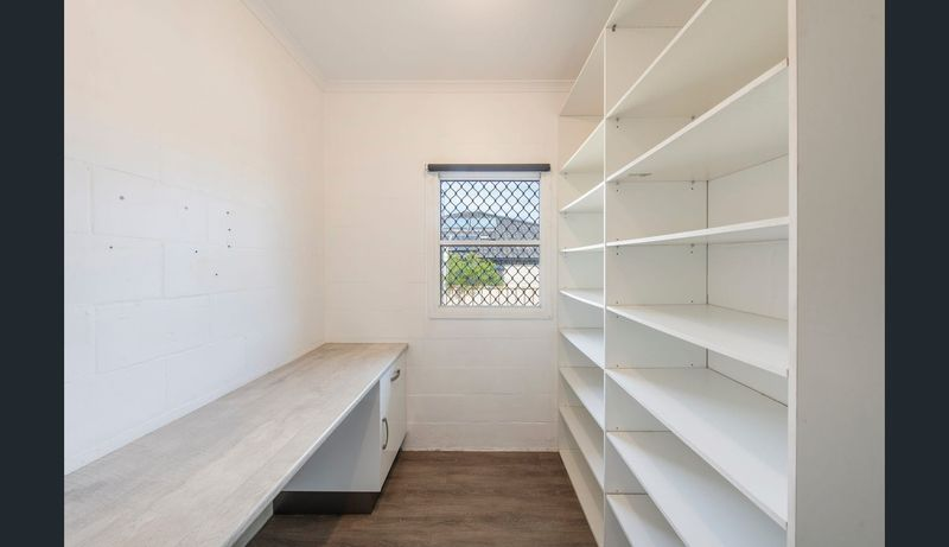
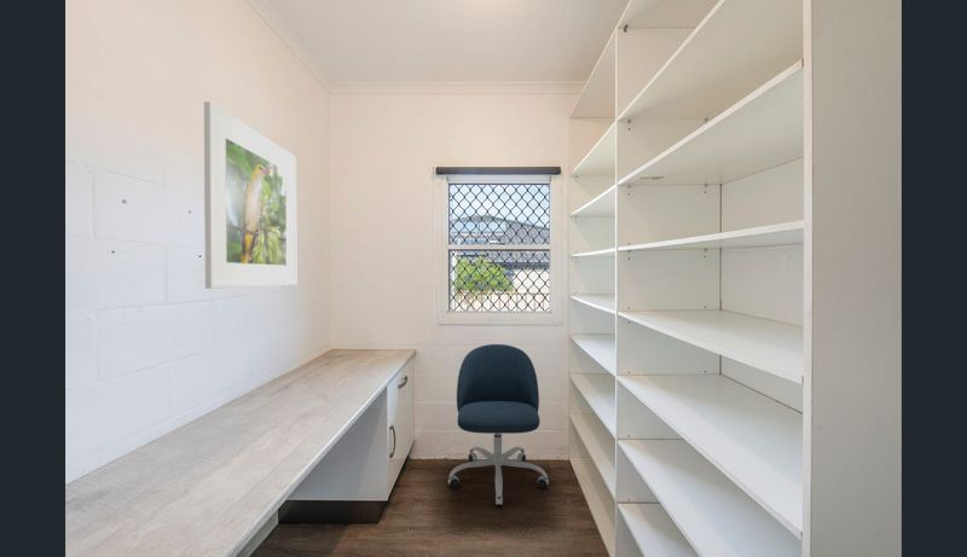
+ office chair (497, 416)
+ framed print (259, 210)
